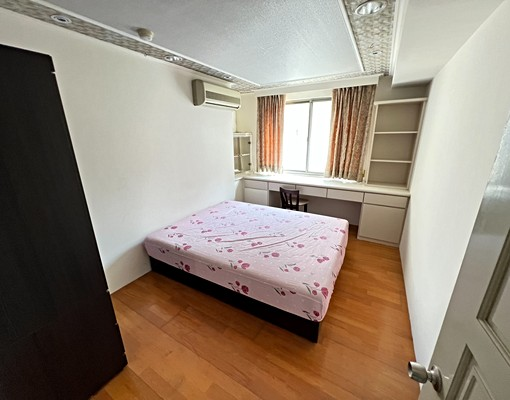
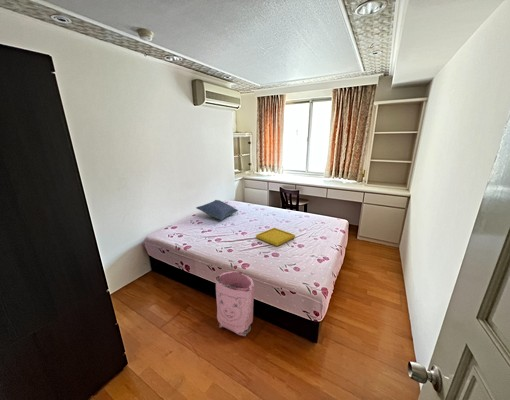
+ pillow (218, 209)
+ serving tray (275, 236)
+ bag (234, 303)
